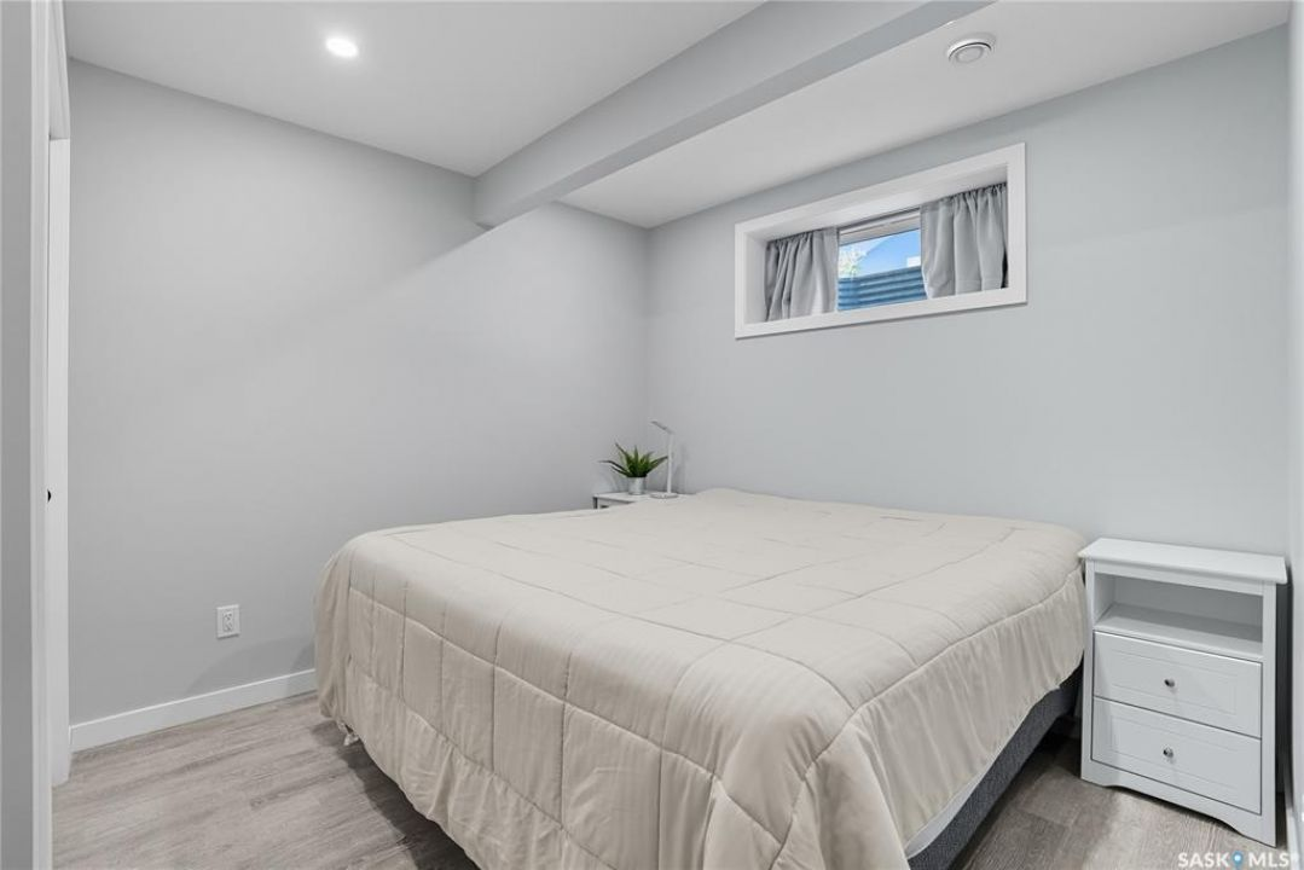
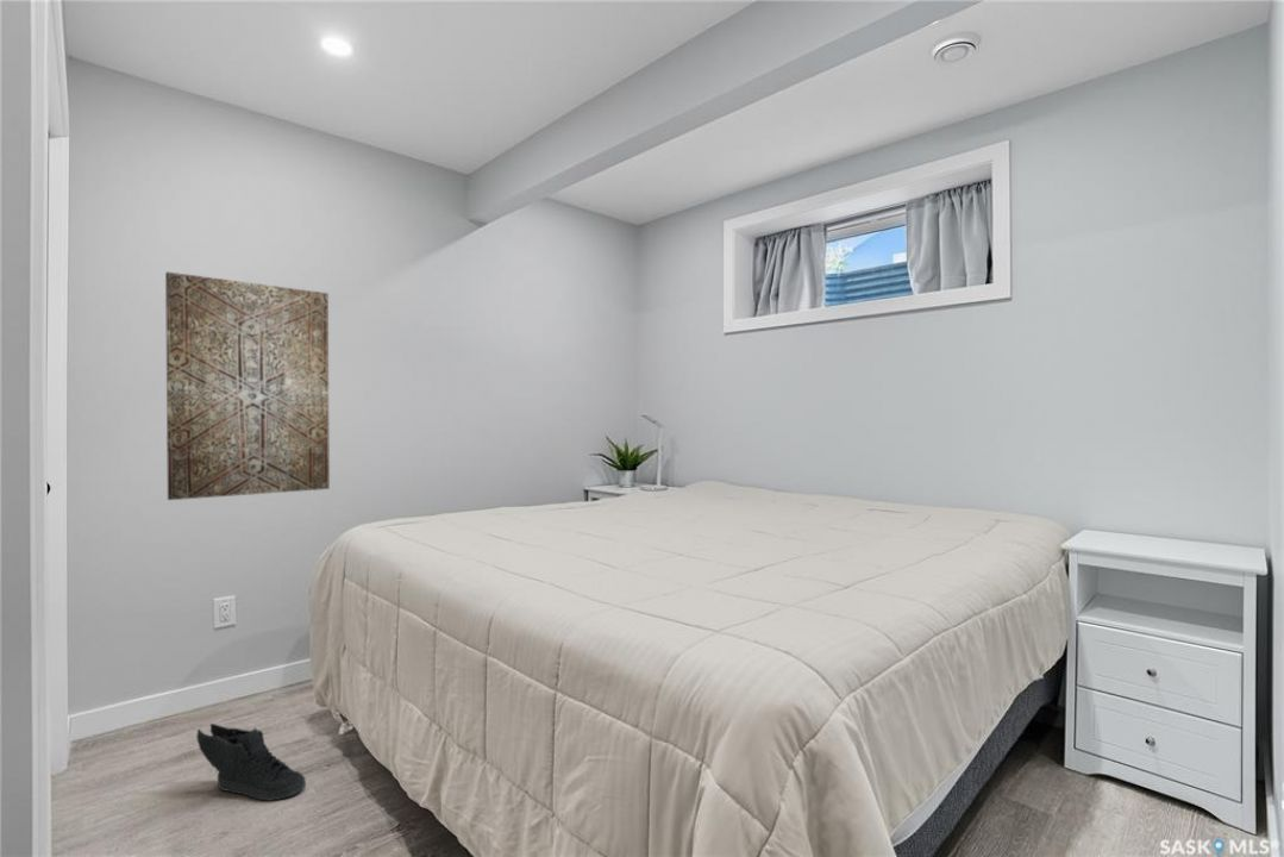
+ sneaker (250, 759)
+ wall art (253, 388)
